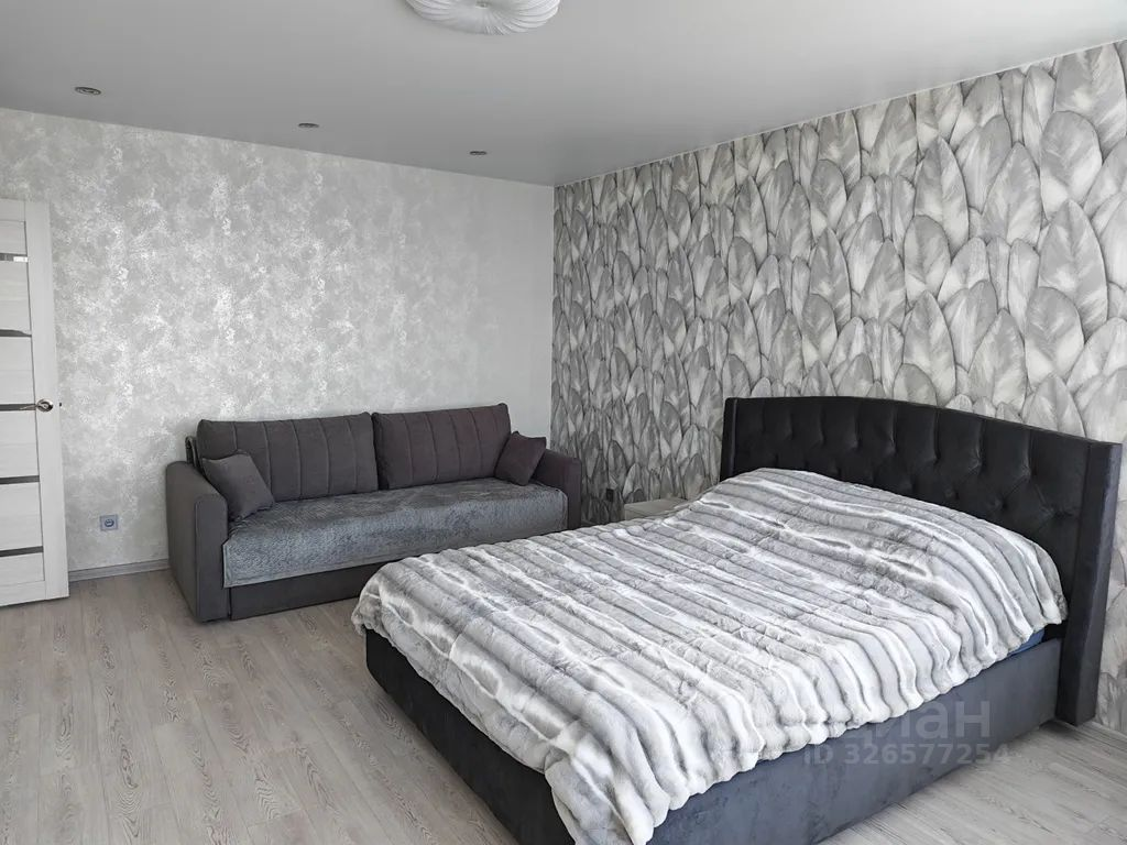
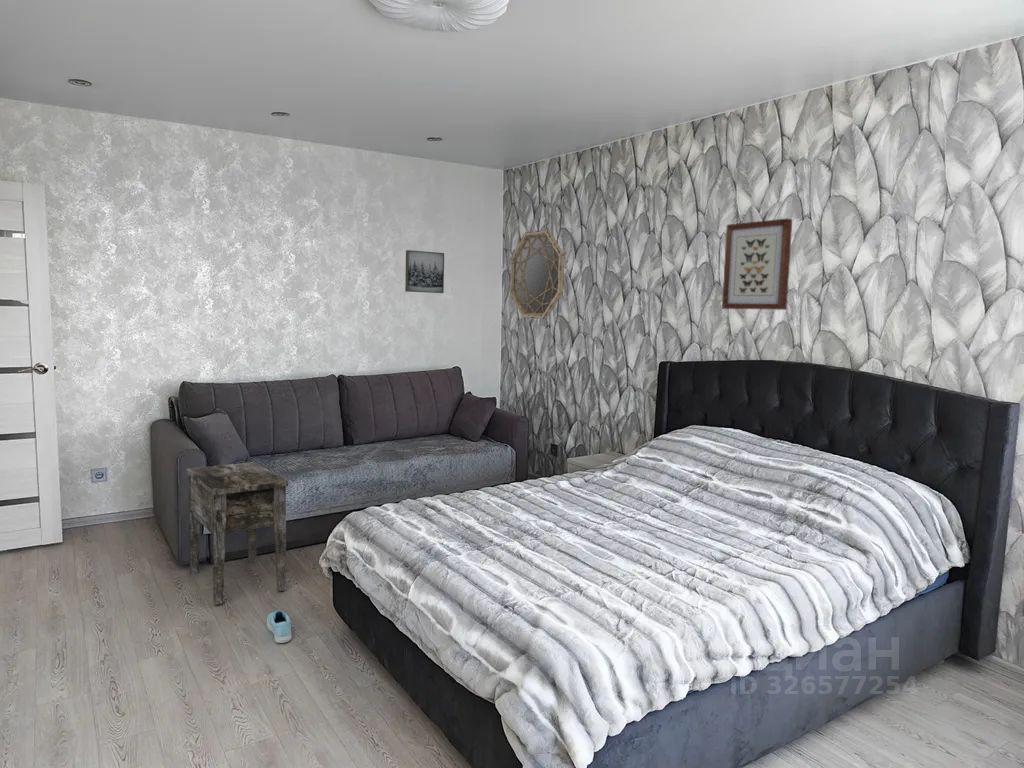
+ home mirror (535, 275)
+ wall art (755, 265)
+ side table (236, 528)
+ sneaker (280, 619)
+ wall art (424, 272)
